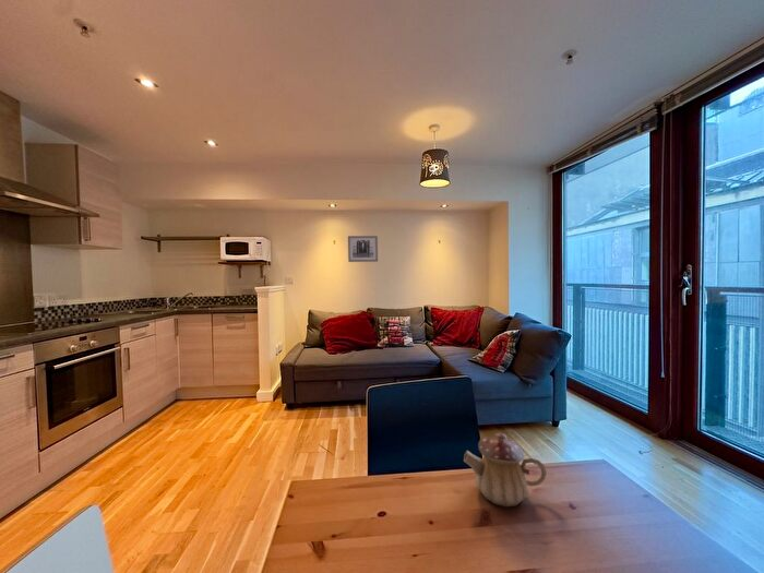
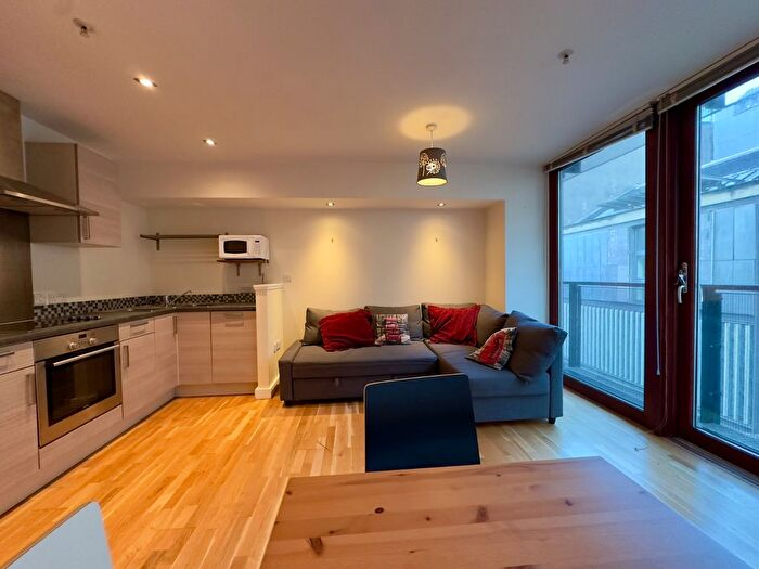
- wall art (362, 249)
- teapot (504, 463)
